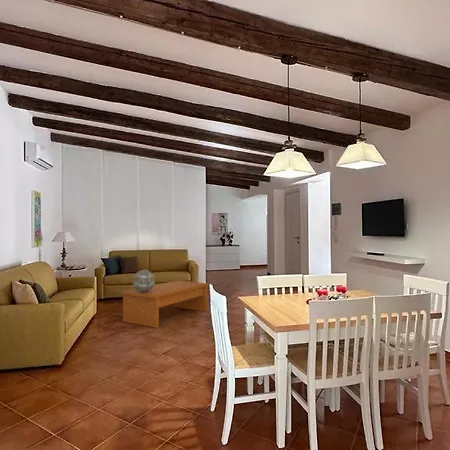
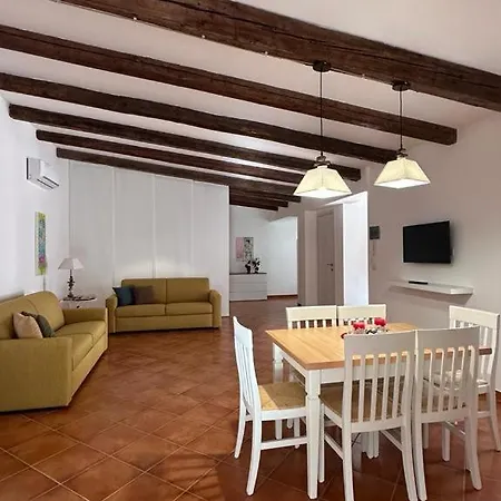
- decorative sphere (143, 280)
- coffee table (167, 301)
